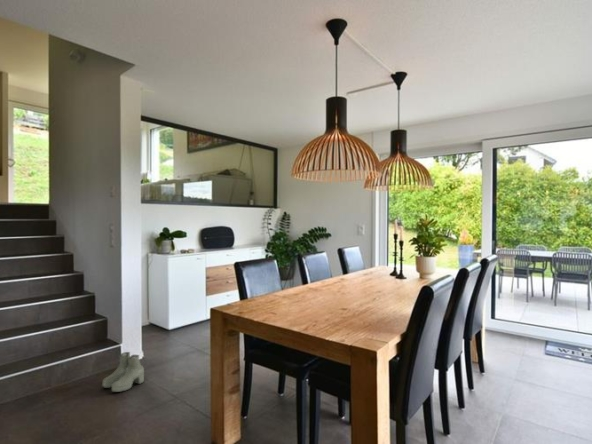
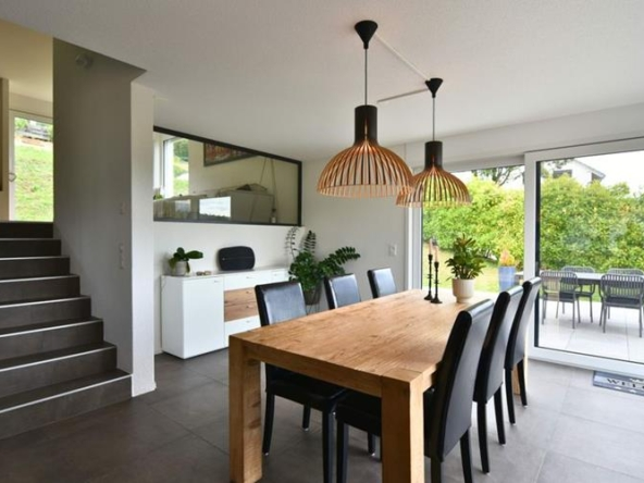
- boots (123, 370)
